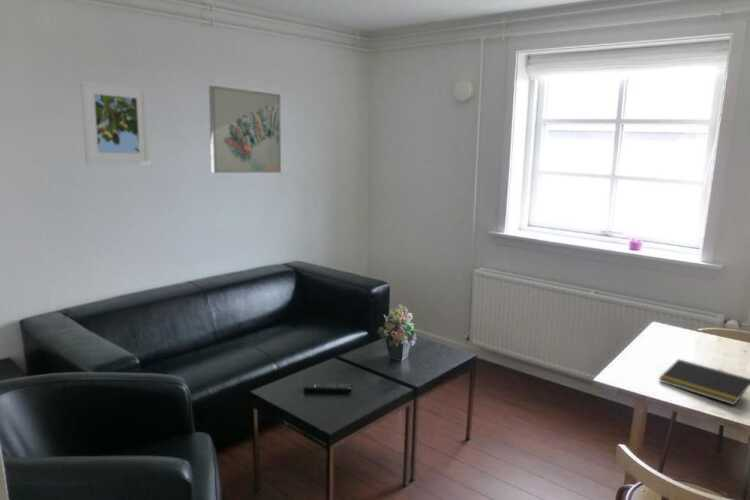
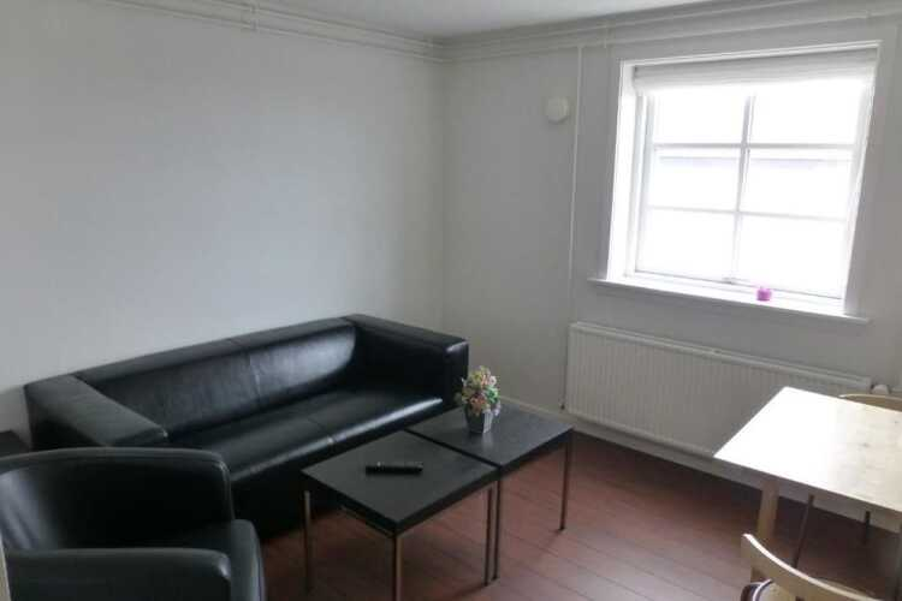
- wall art (247, 132)
- notepad (704, 380)
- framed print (117, 124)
